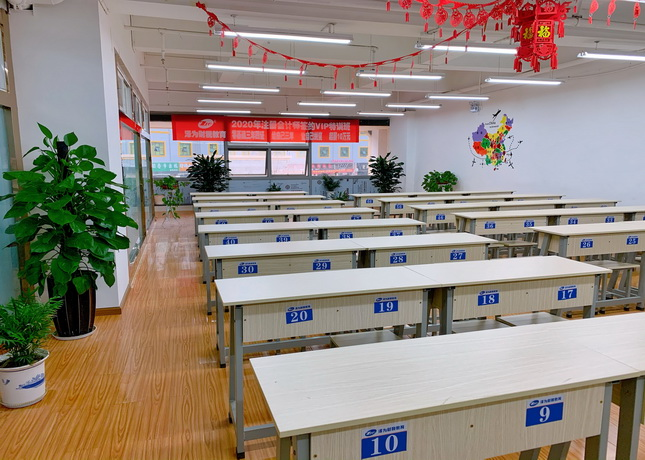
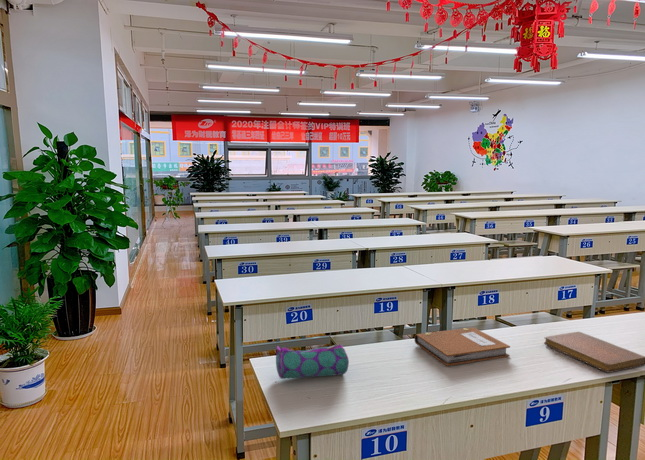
+ pencil case (311, 360)
+ notebook (461, 344)
+ notebook (592, 350)
